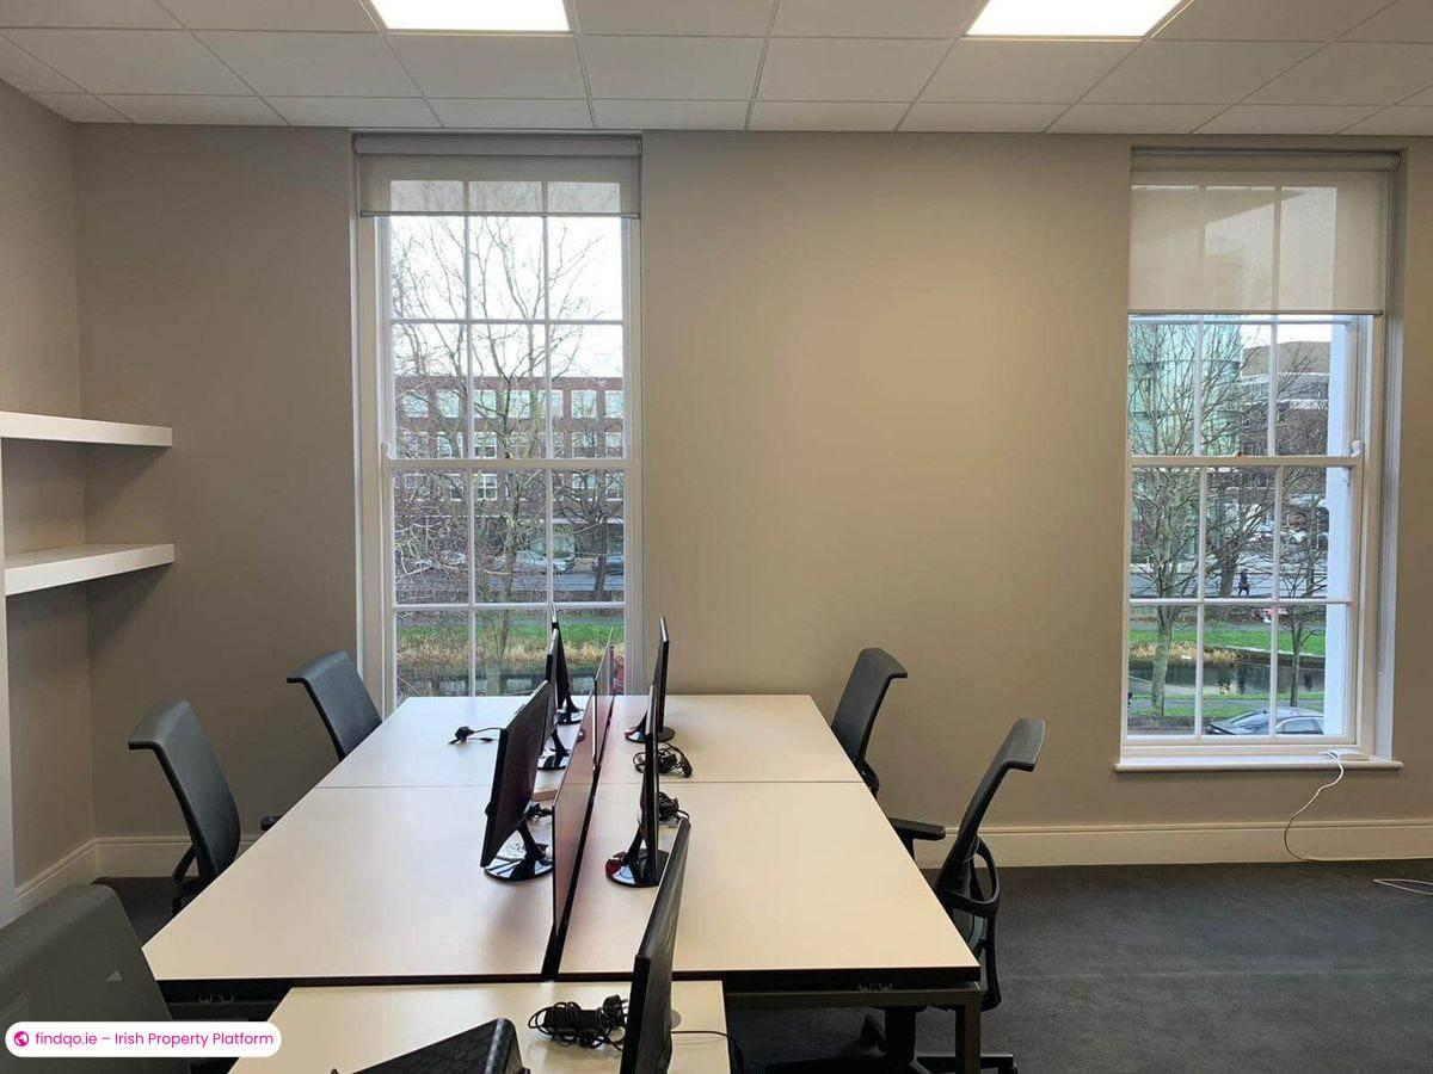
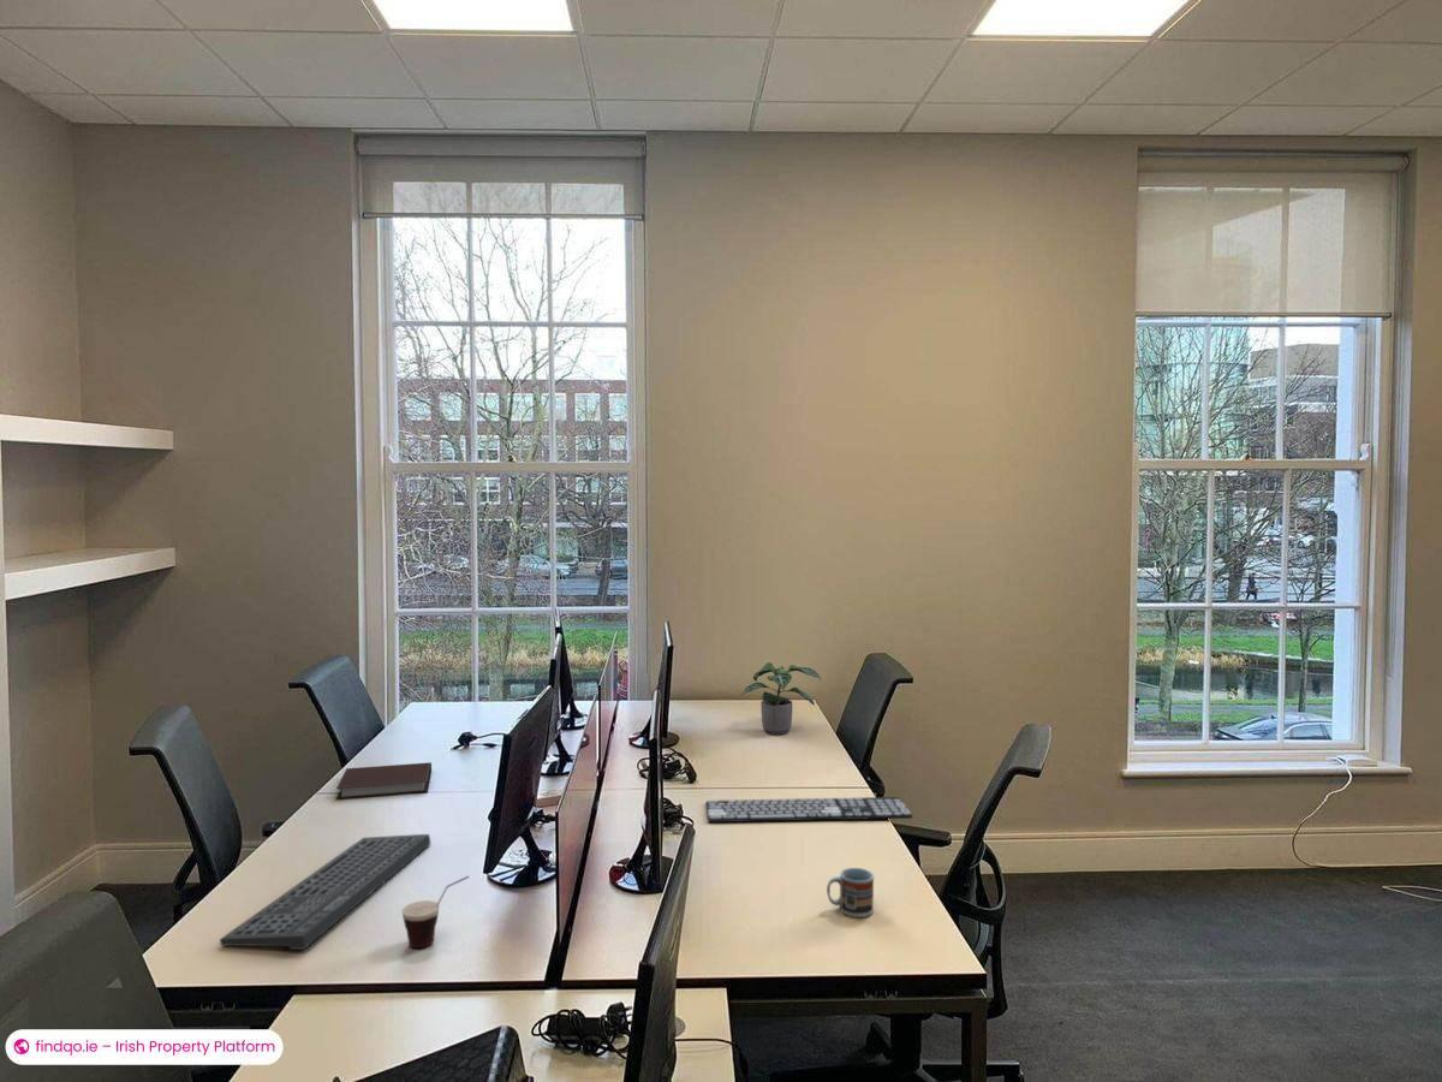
+ potted plant (780, 697)
+ keyboard (806, 807)
+ keyboard (338, 882)
+ cup (436, 910)
+ cup (850, 891)
+ notebook (386, 779)
